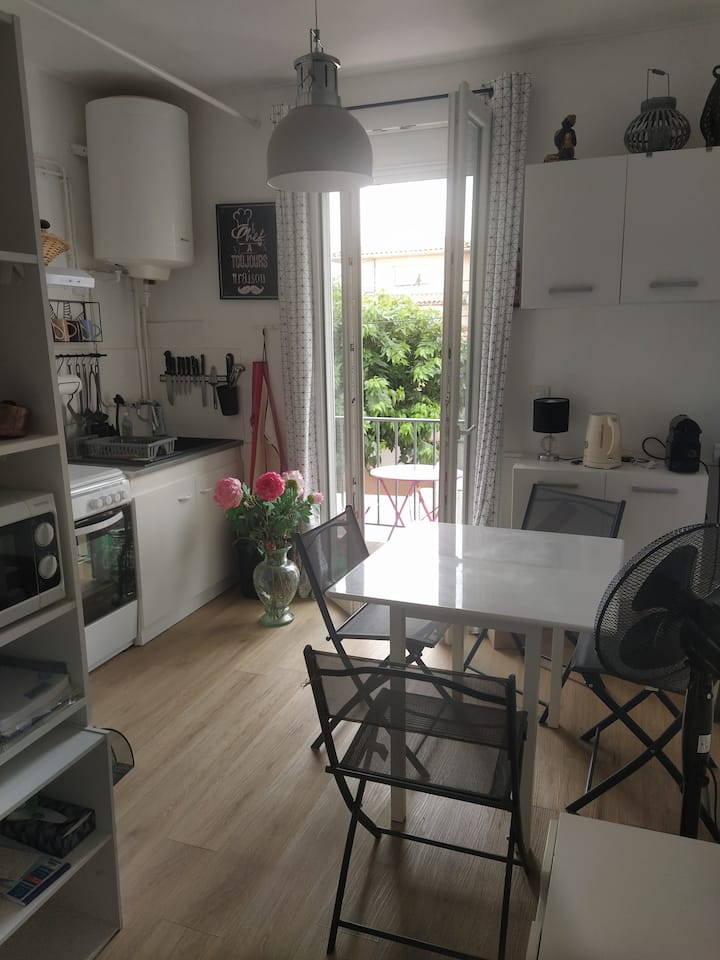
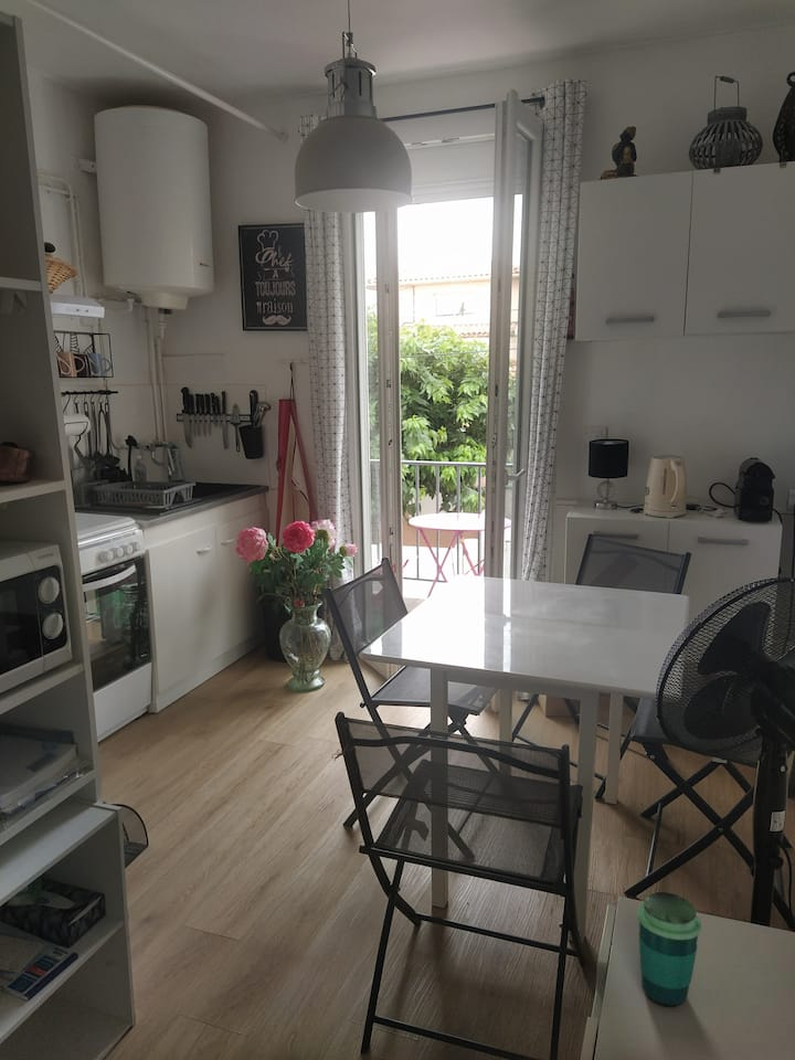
+ cup (666, 946)
